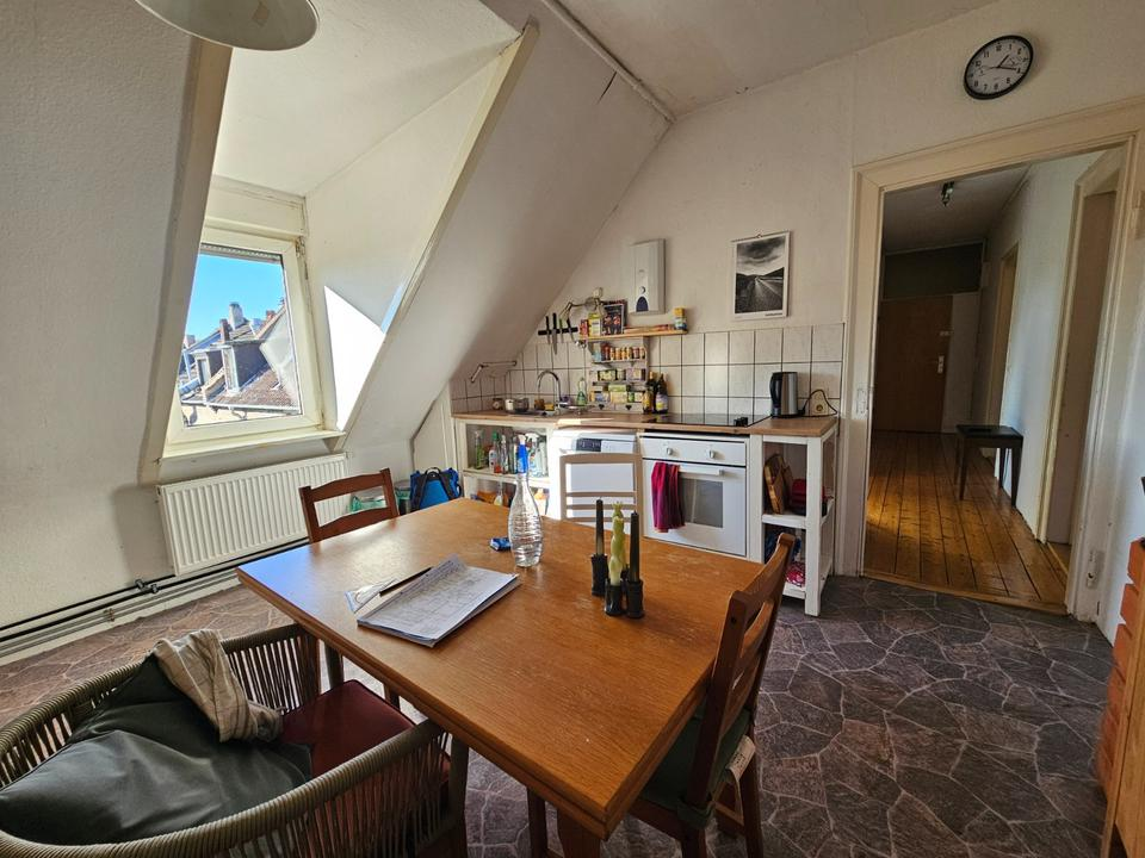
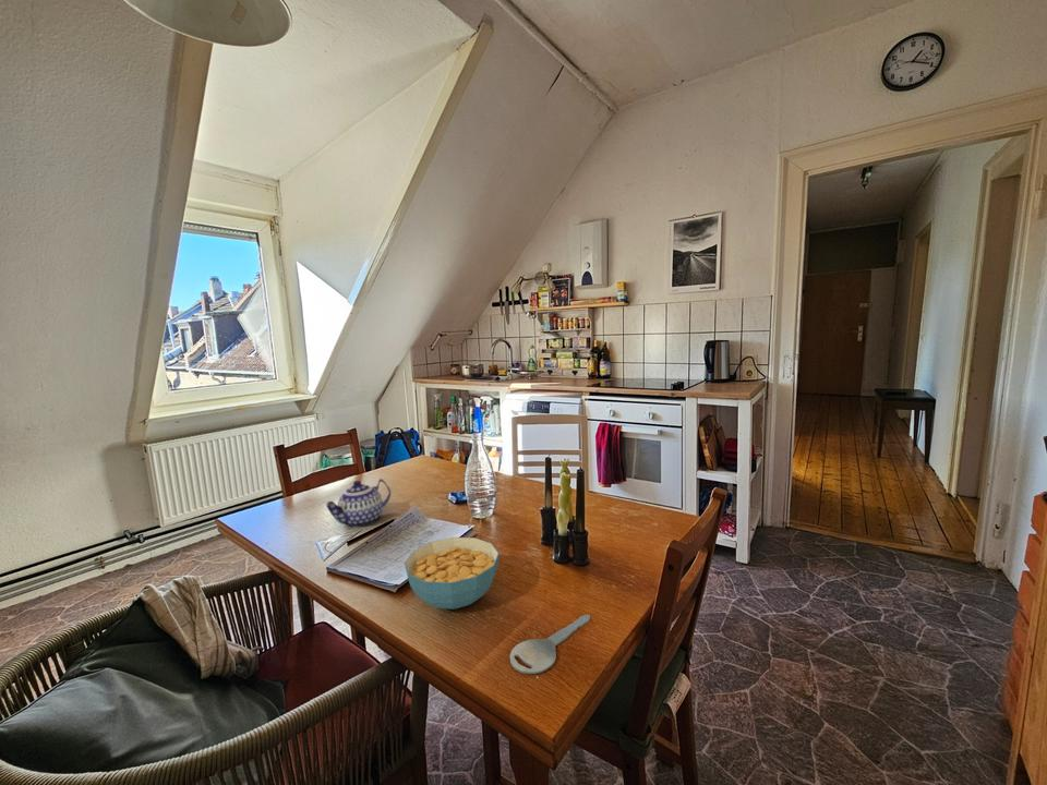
+ cereal bowl (454, 579)
+ key (555, 640)
+ teapot (360, 500)
